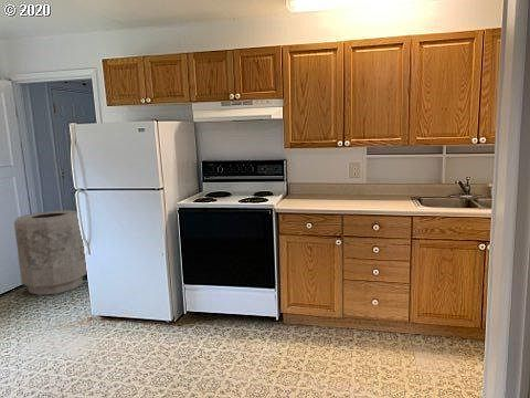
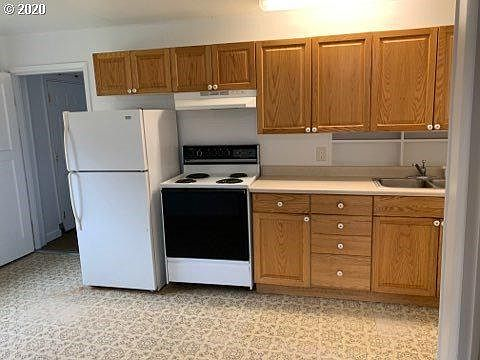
- trash can (52, 250)
